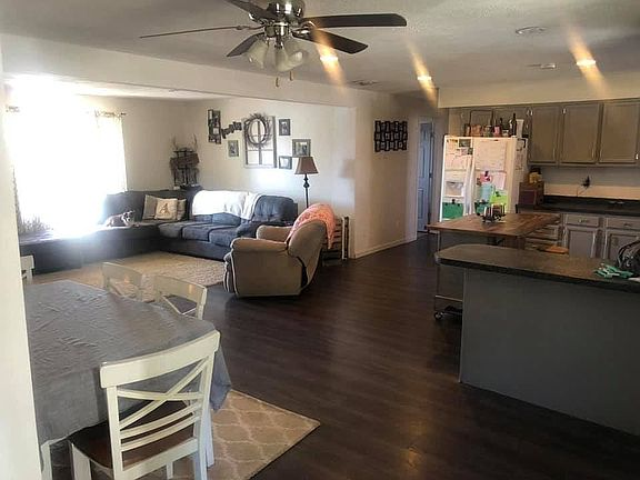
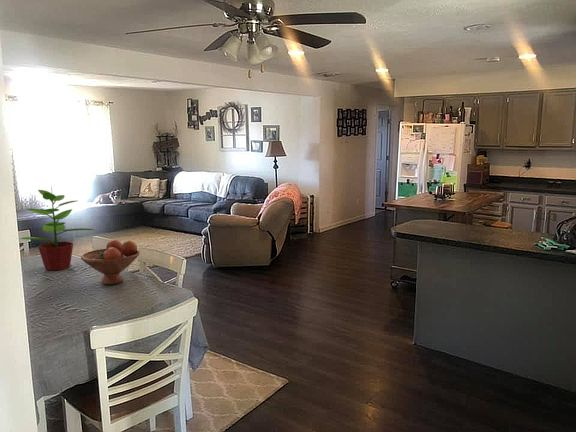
+ fruit bowl (111, 262)
+ potted plant (54, 226)
